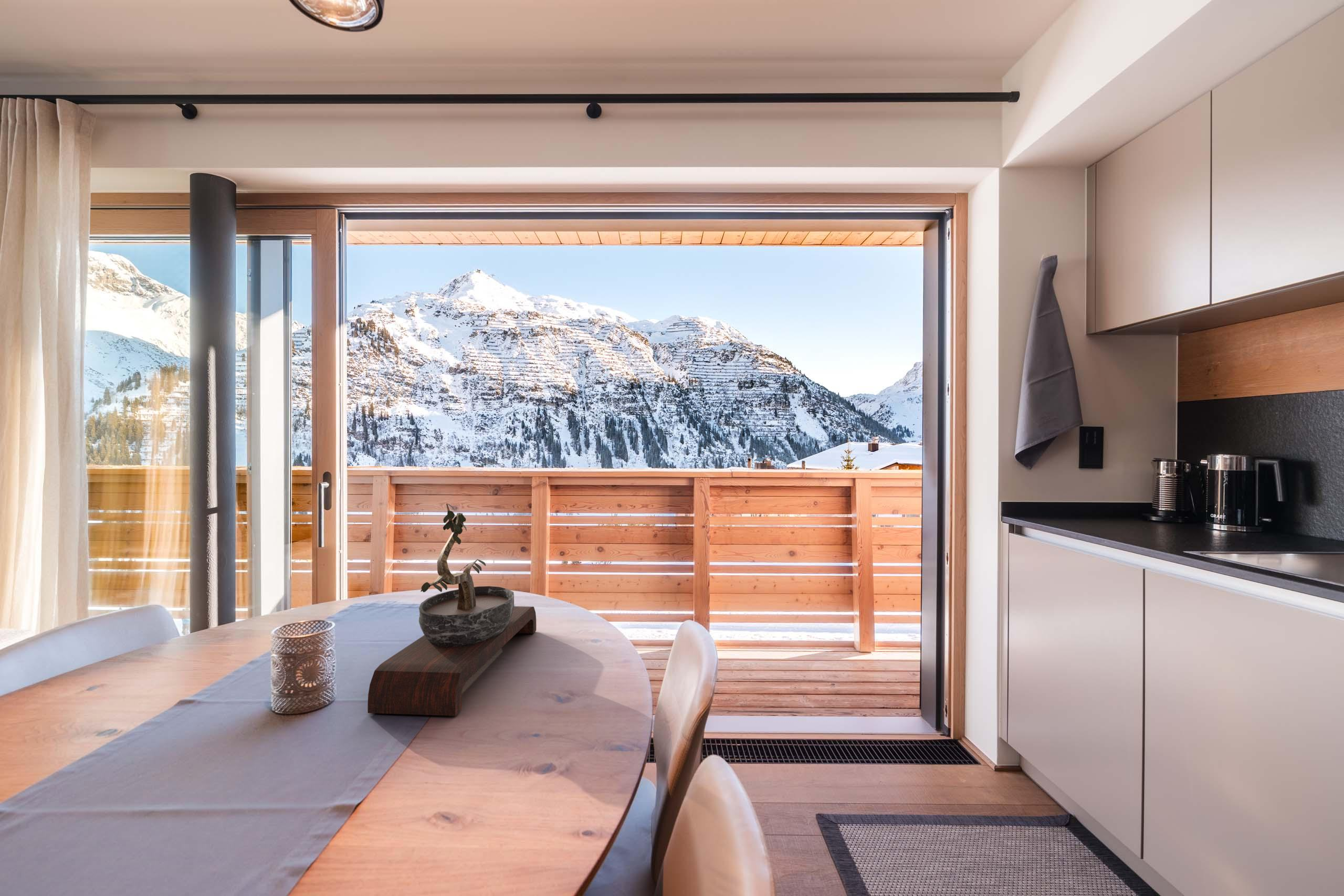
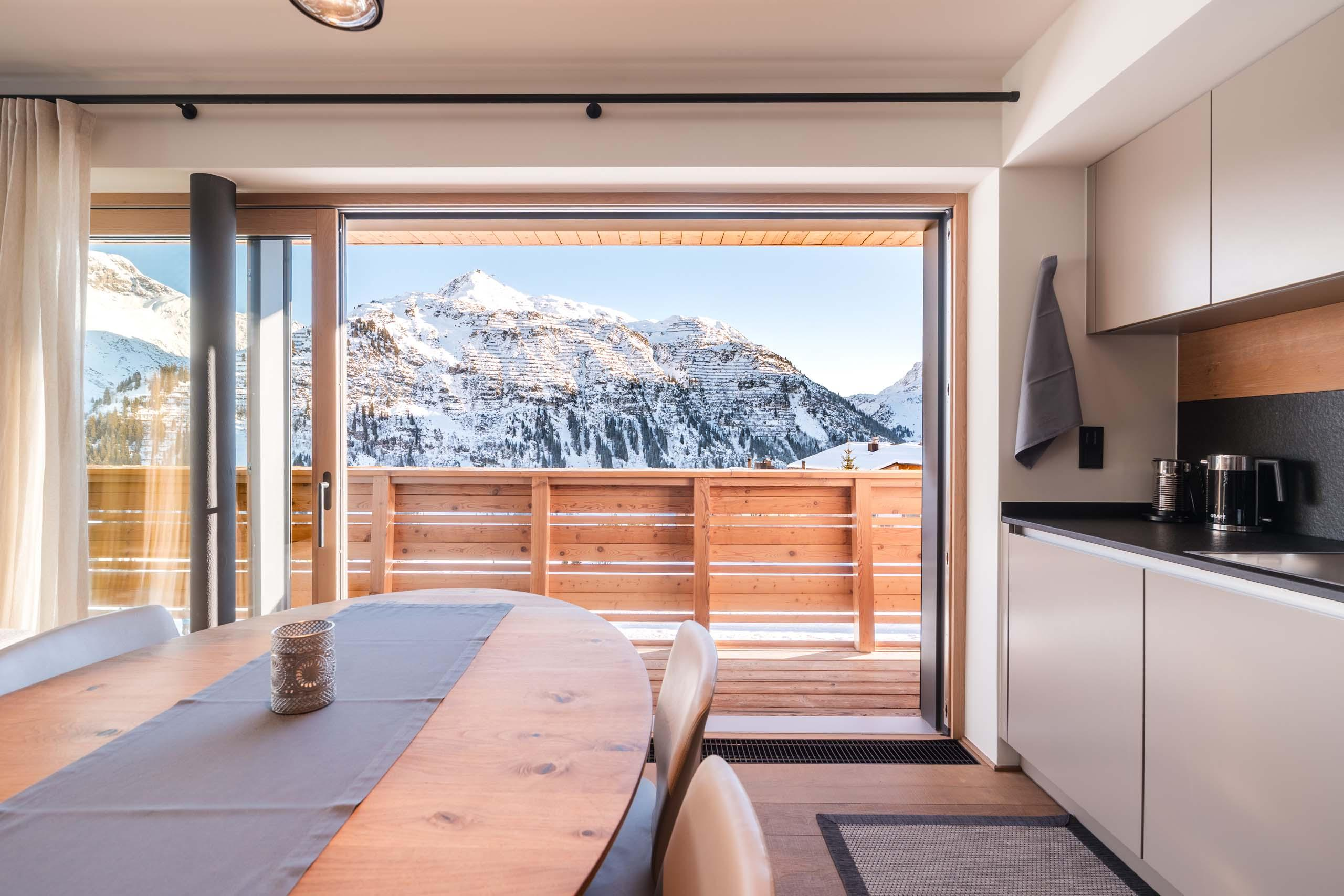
- bonsai tree (468, 584)
